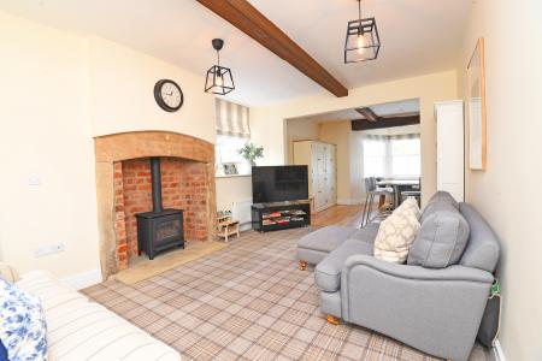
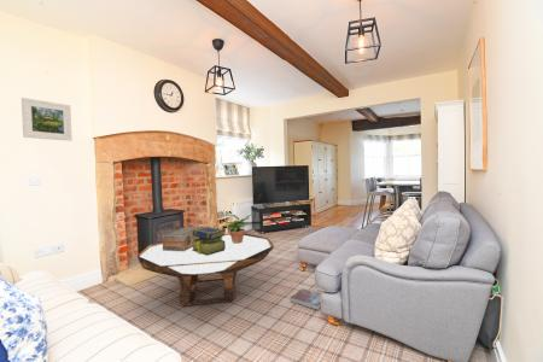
+ book (309, 298)
+ potted plant (239, 227)
+ decorative box (185, 238)
+ coffee table (209, 267)
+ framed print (47, 119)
+ stack of books (209, 239)
